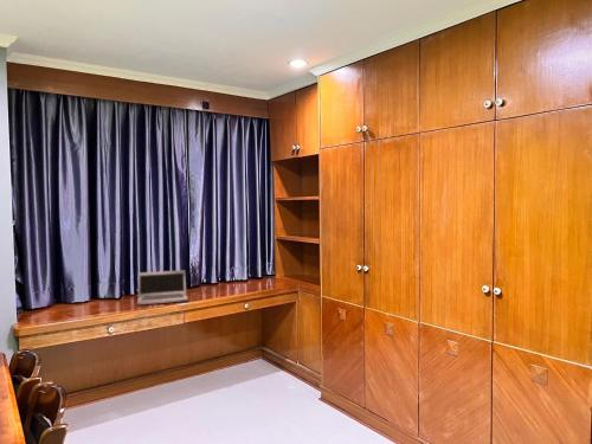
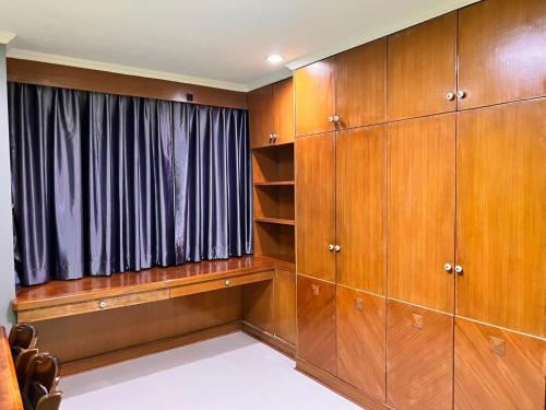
- laptop (162, 287)
